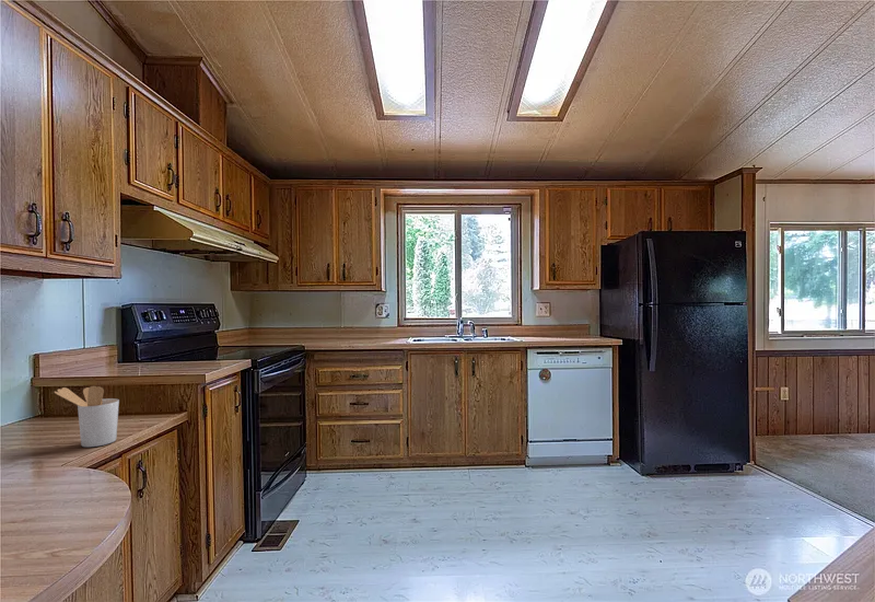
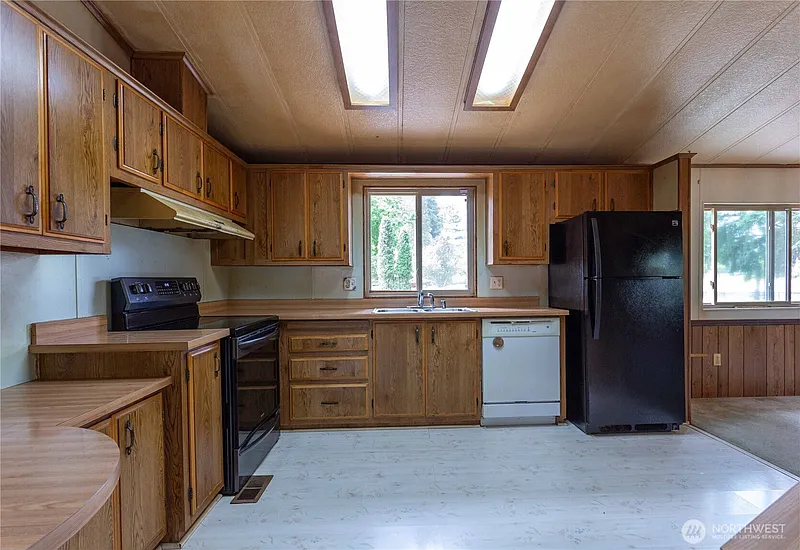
- utensil holder (88, 414)
